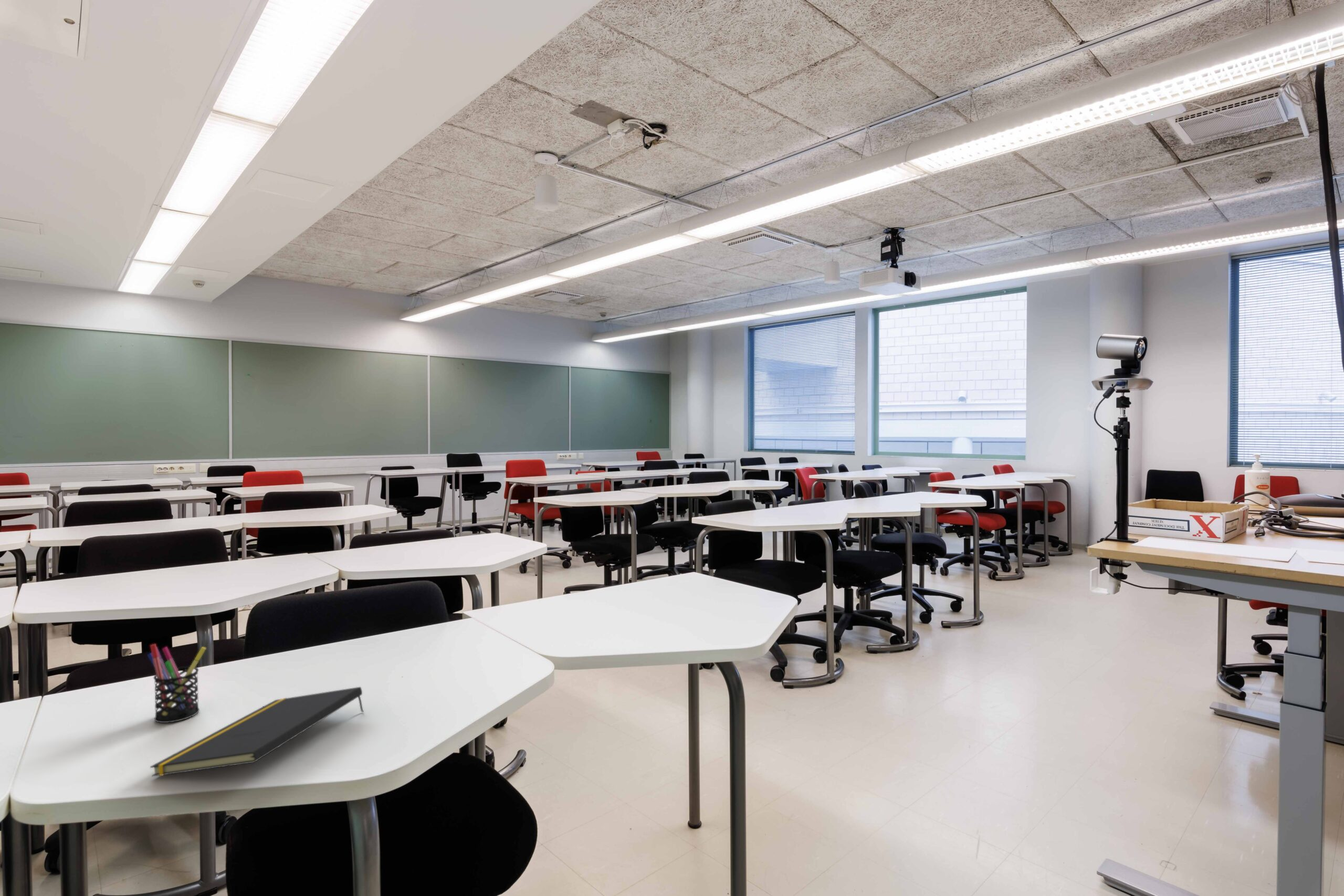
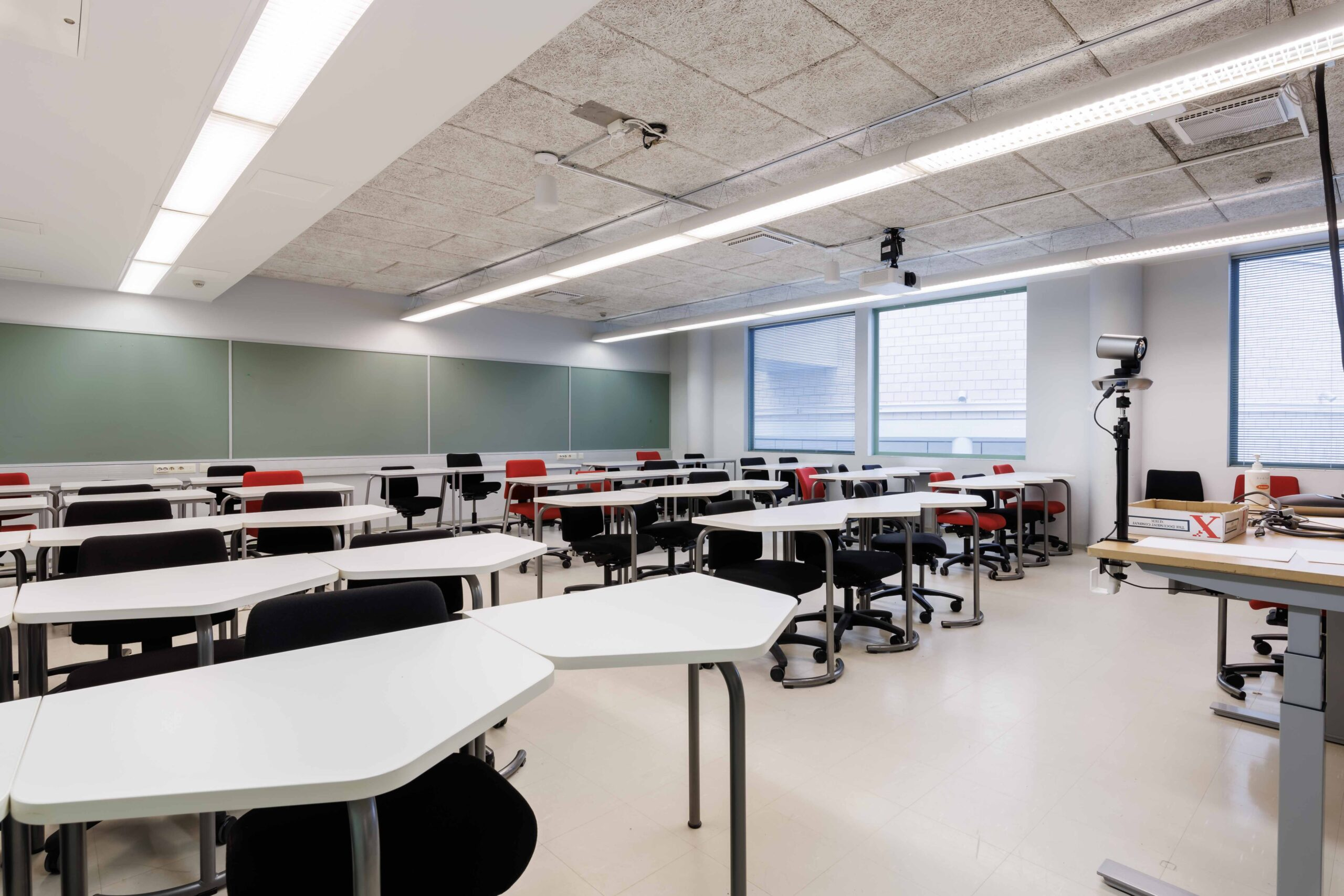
- pen holder (173, 680)
- notepad (266, 727)
